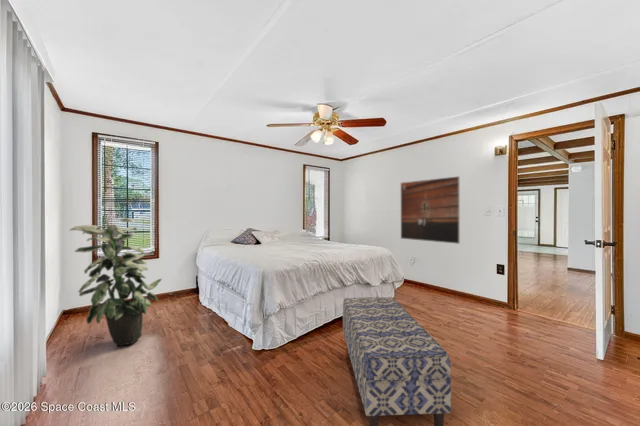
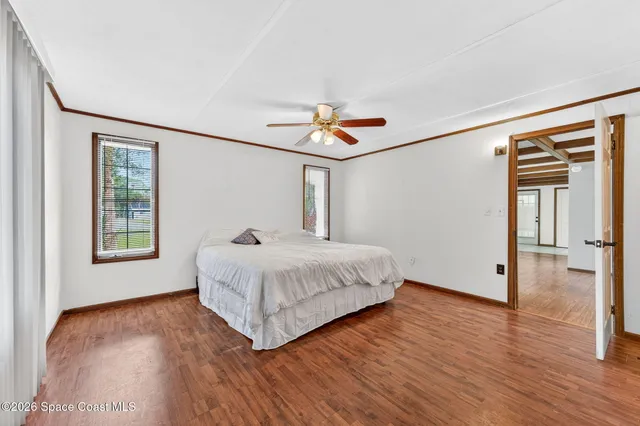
- bench (383, 351)
- indoor plant (119, 281)
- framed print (427, 210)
